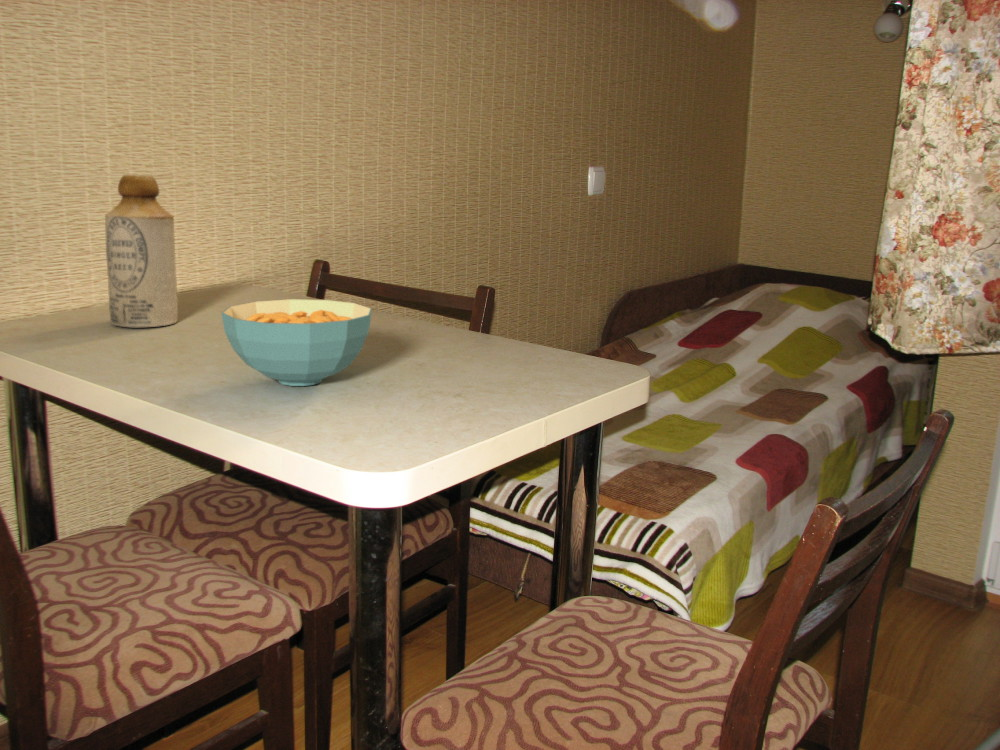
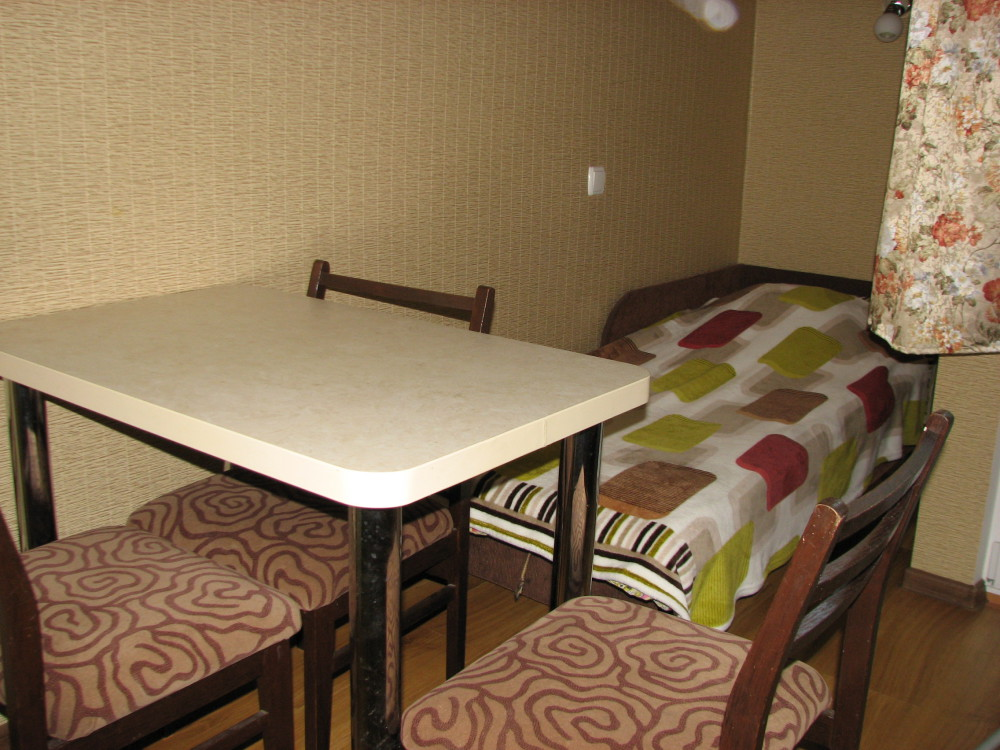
- bottle (140, 249)
- cereal bowl (299, 346)
